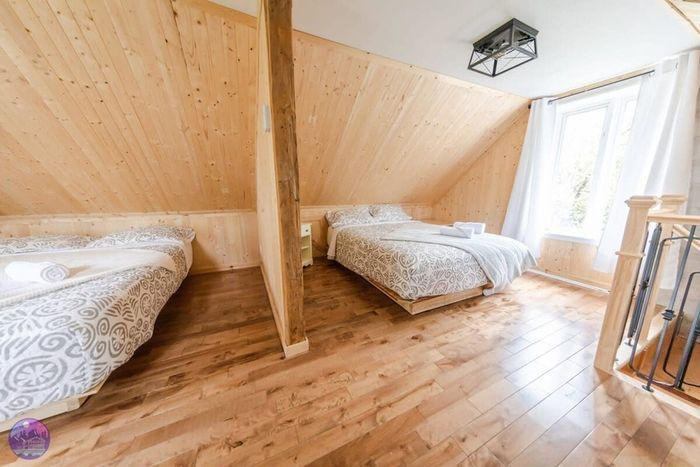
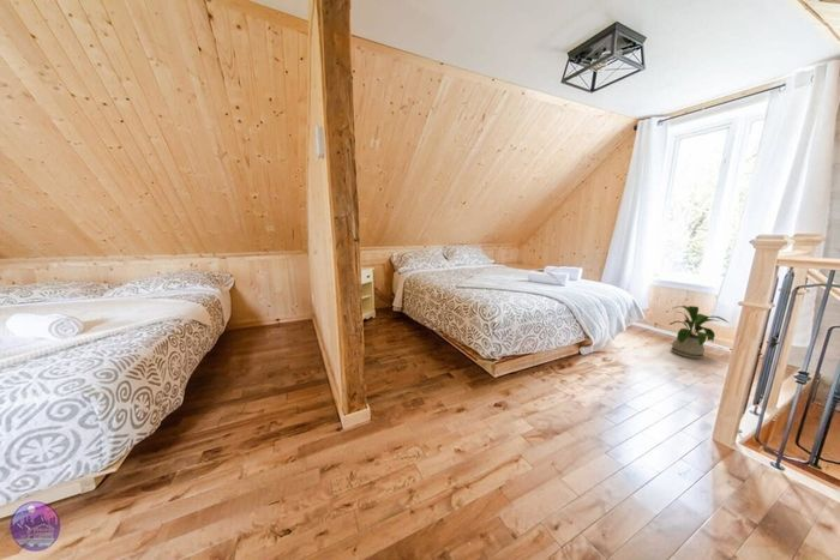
+ house plant (697, 329)
